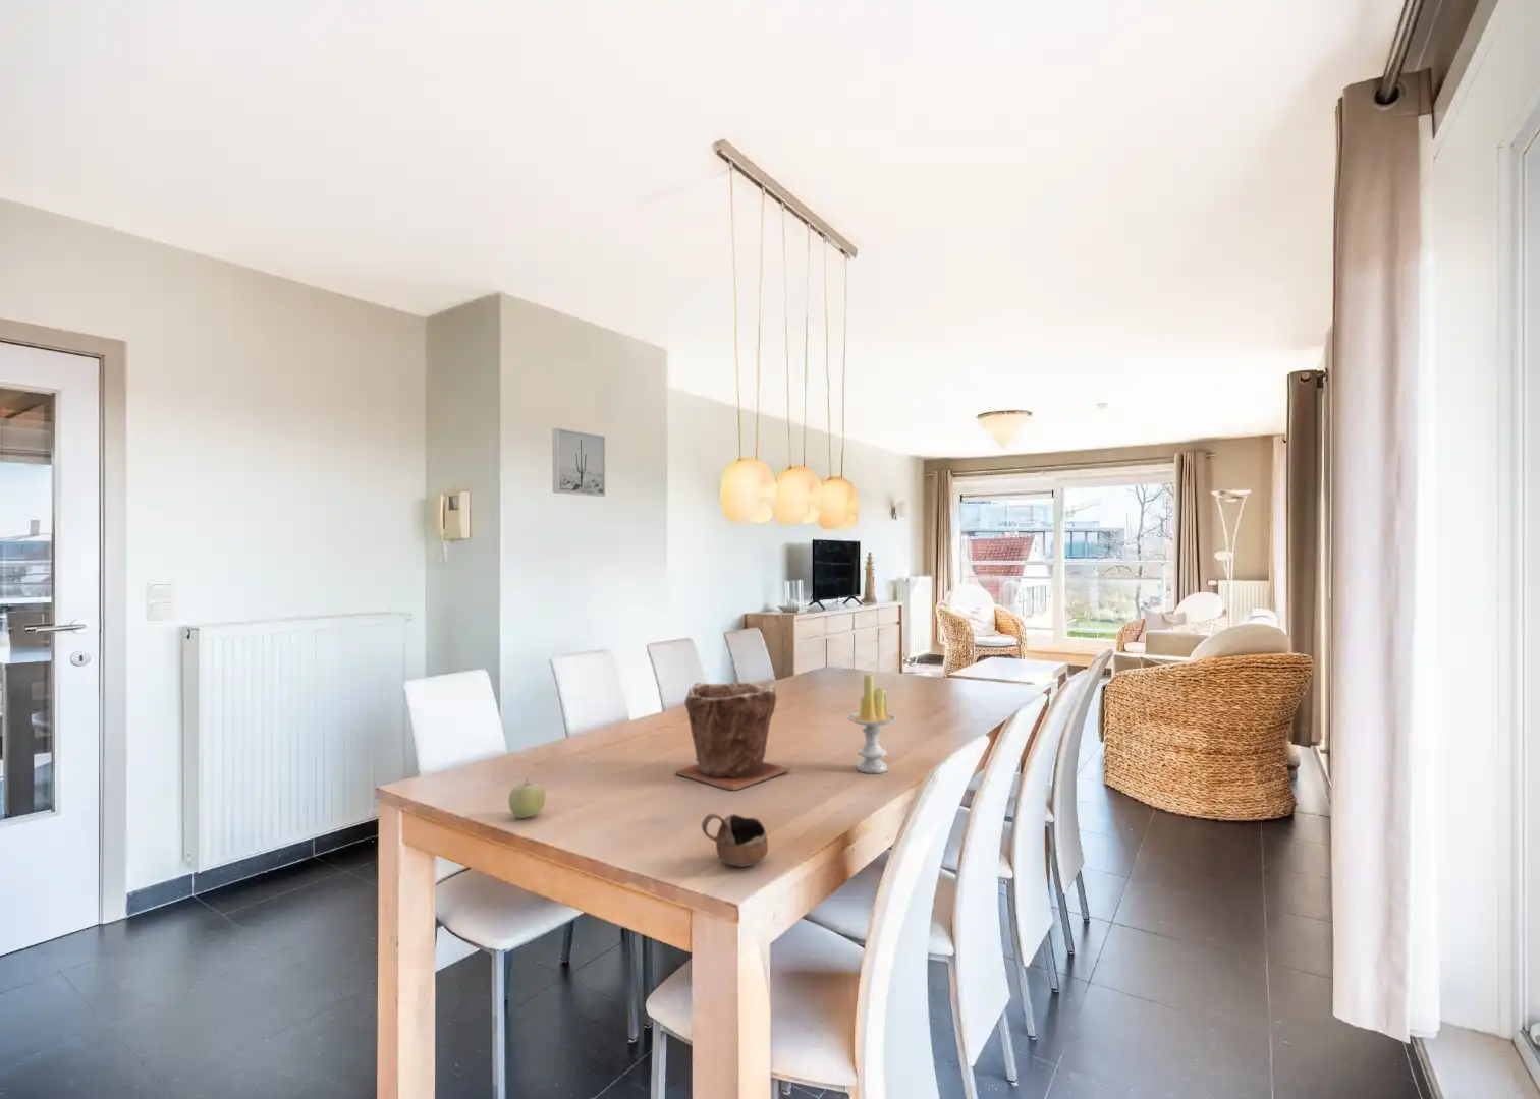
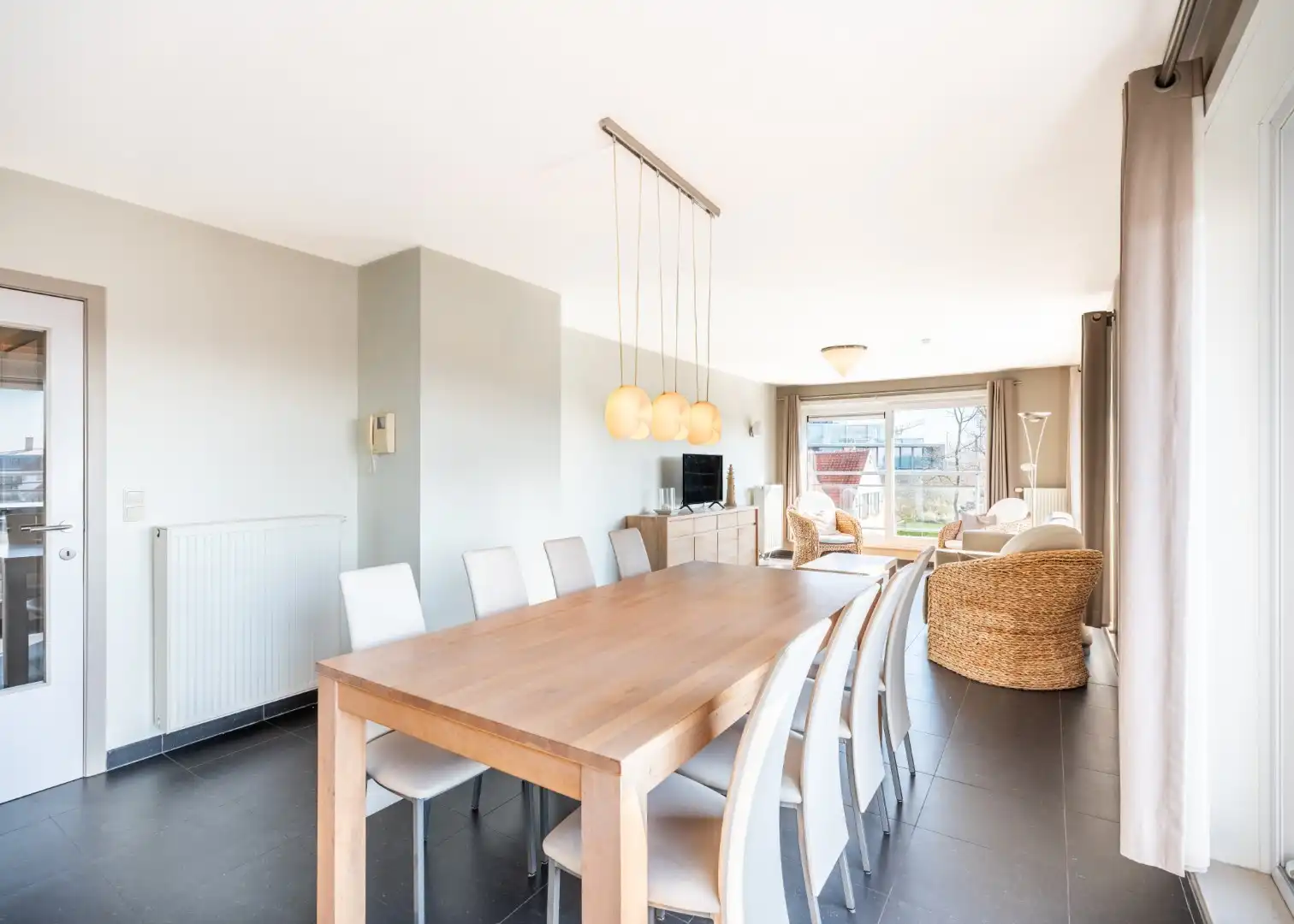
- cup (734, 834)
- fruit (526, 796)
- wall art (580, 463)
- plant pot (732, 728)
- candle (872, 721)
